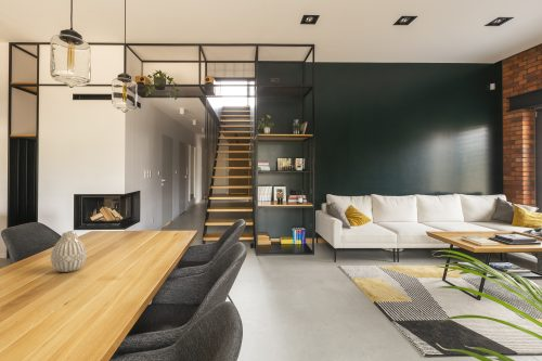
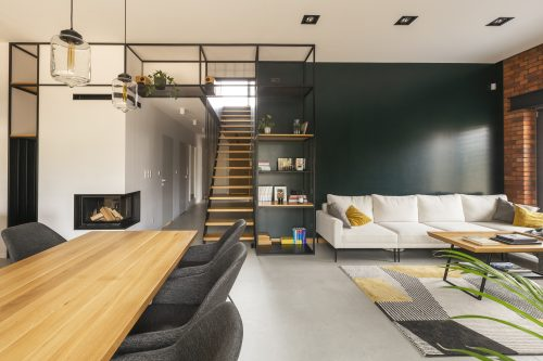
- vase (68, 250)
